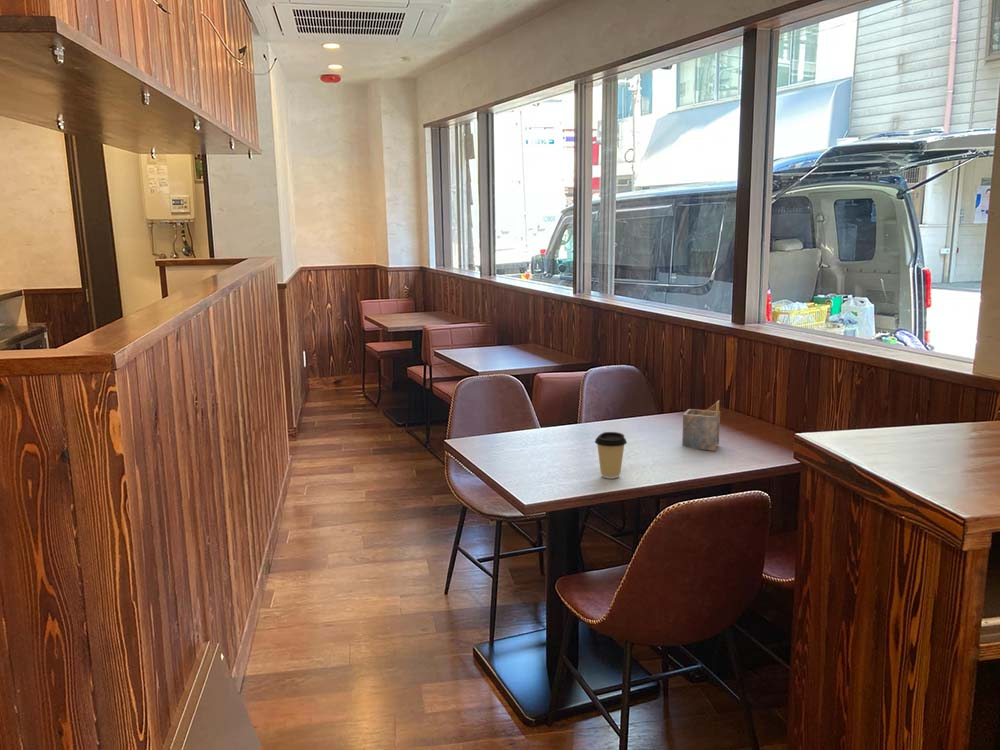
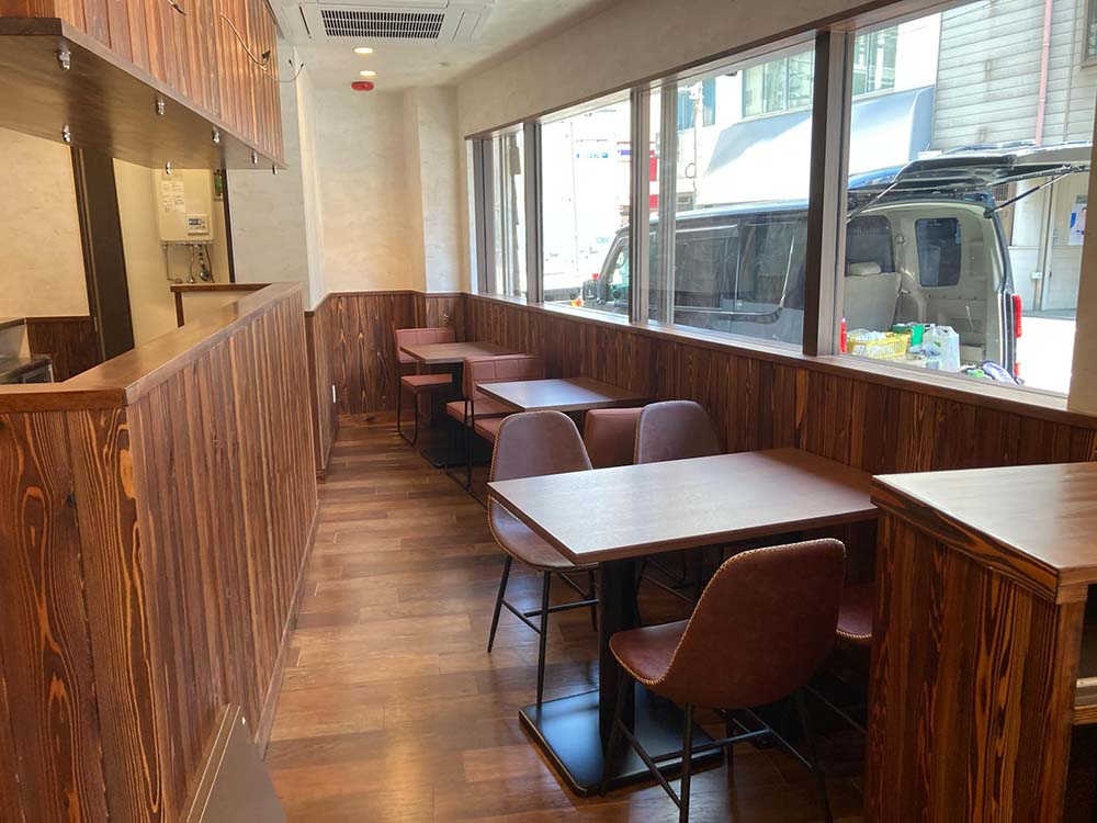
- coffee cup (610, 455)
- napkin holder (702, 423)
